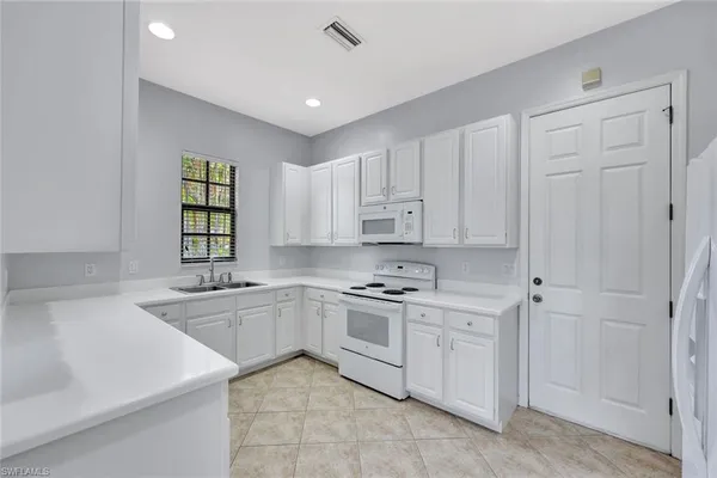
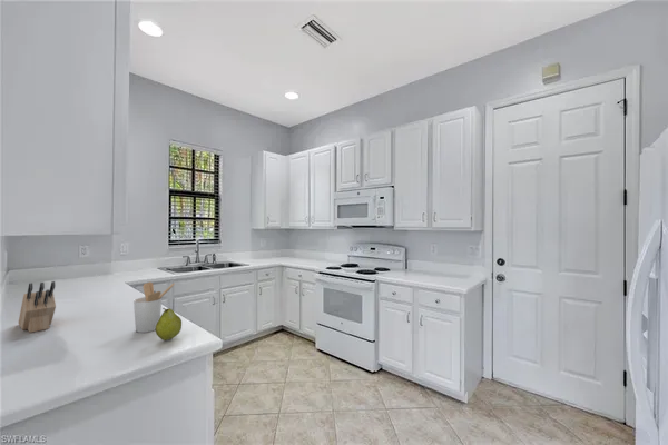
+ utensil holder (155, 305)
+ knife block (37, 303)
+ fruit (168, 323)
